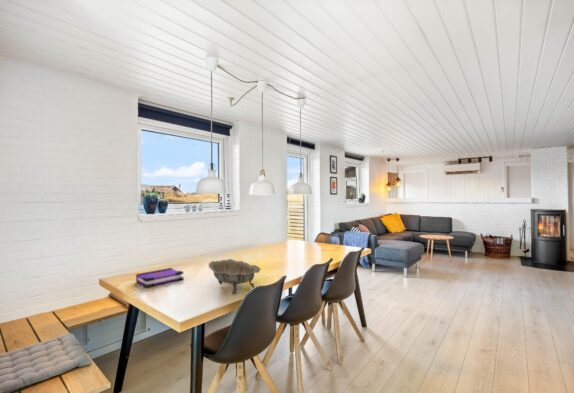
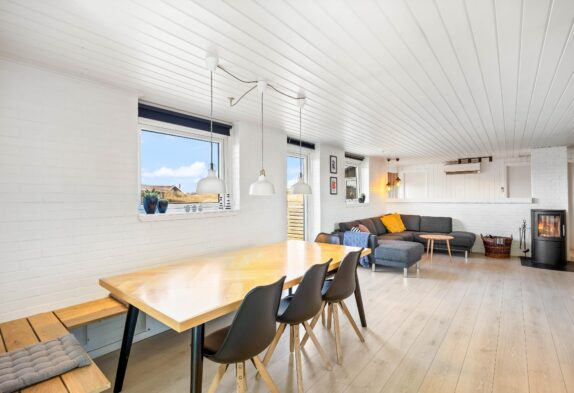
- decorative bowl (234, 275)
- board game (162, 276)
